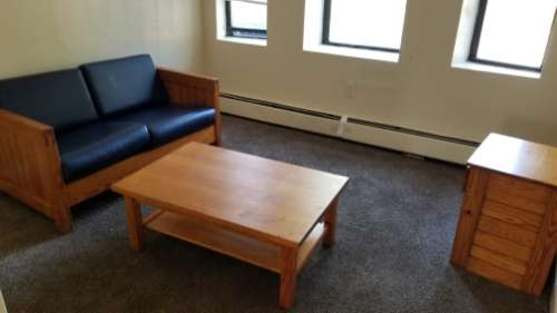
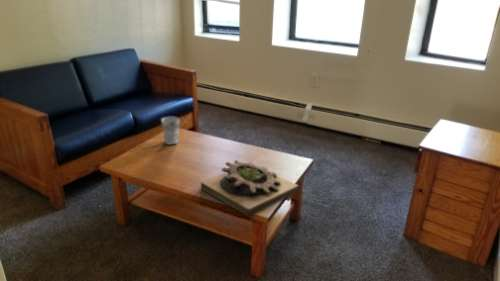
+ succulent planter (249, 179)
+ cup (170, 131)
